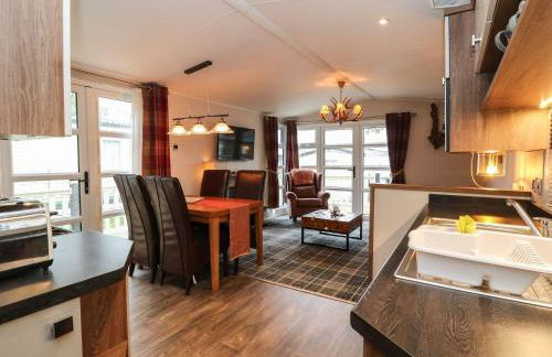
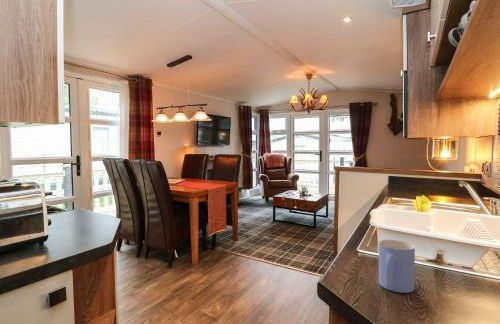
+ mug (392, 266)
